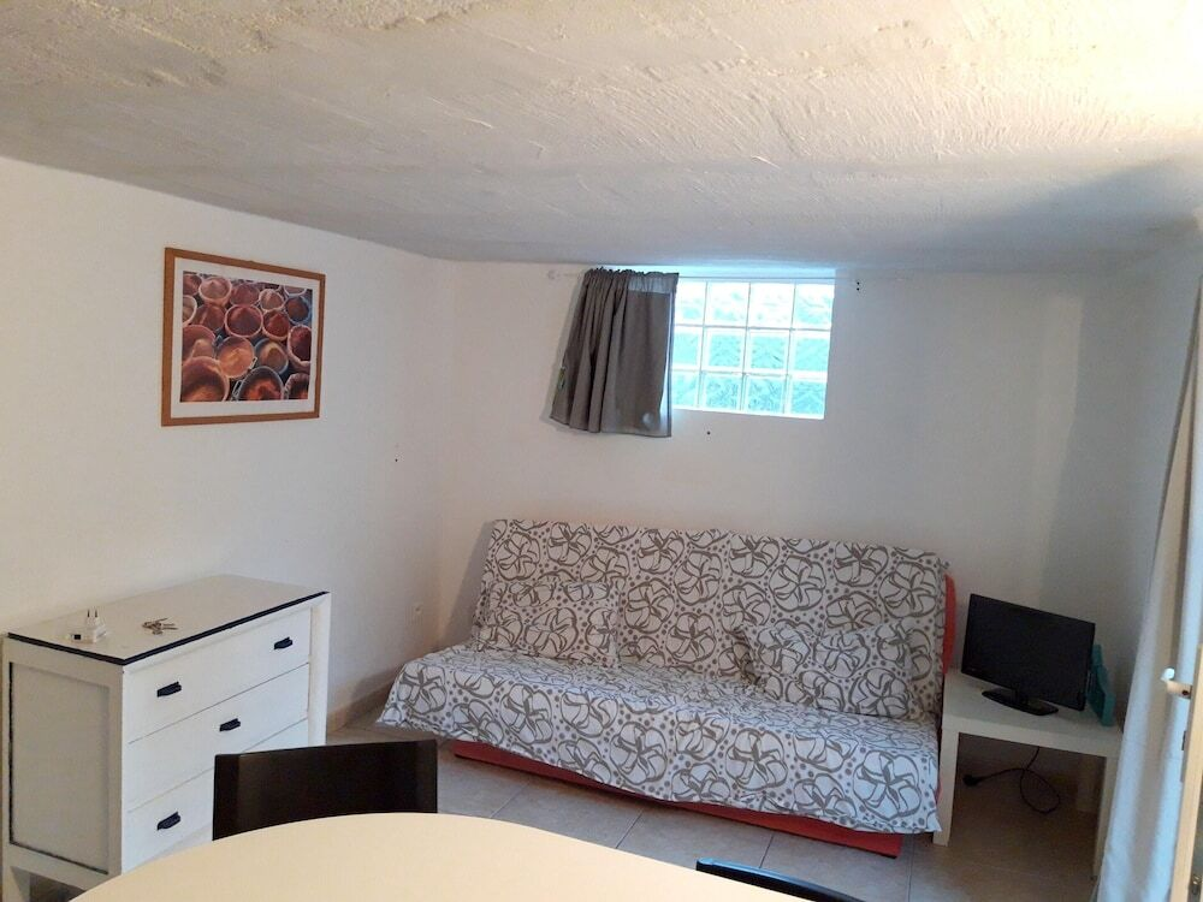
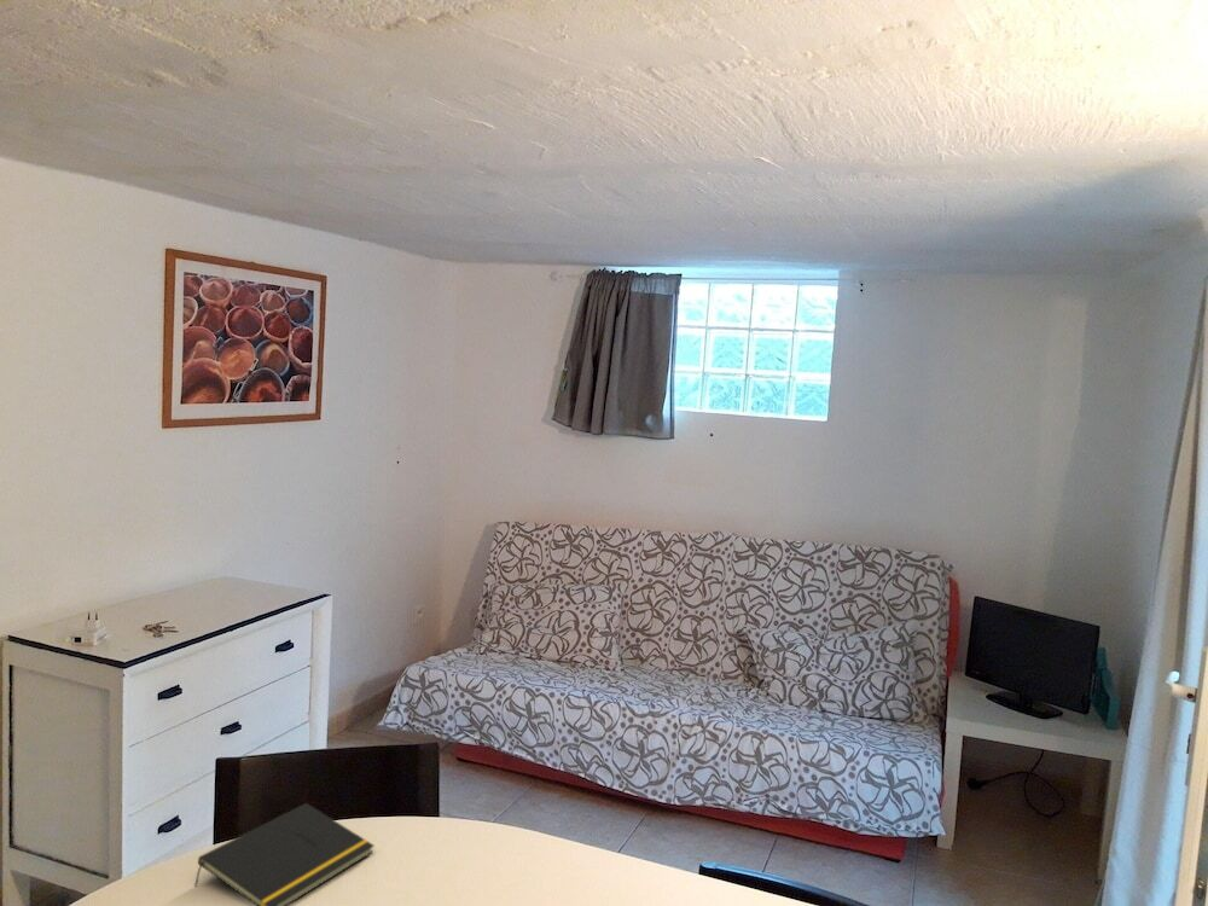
+ notepad (290, 854)
